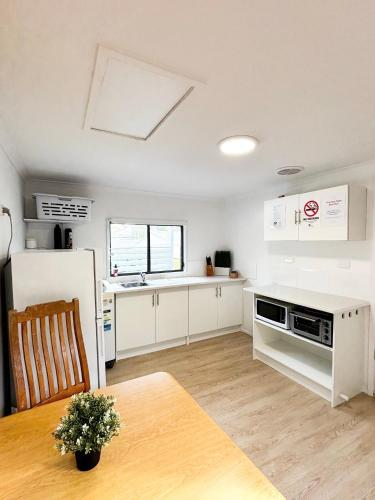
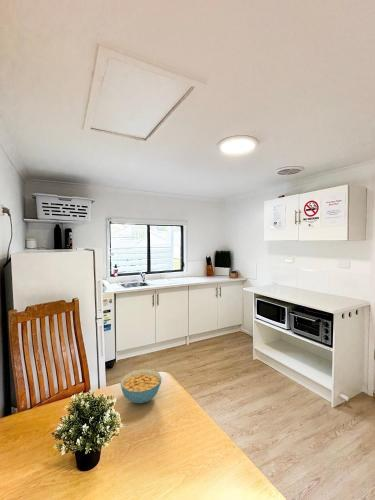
+ cereal bowl (141, 389)
